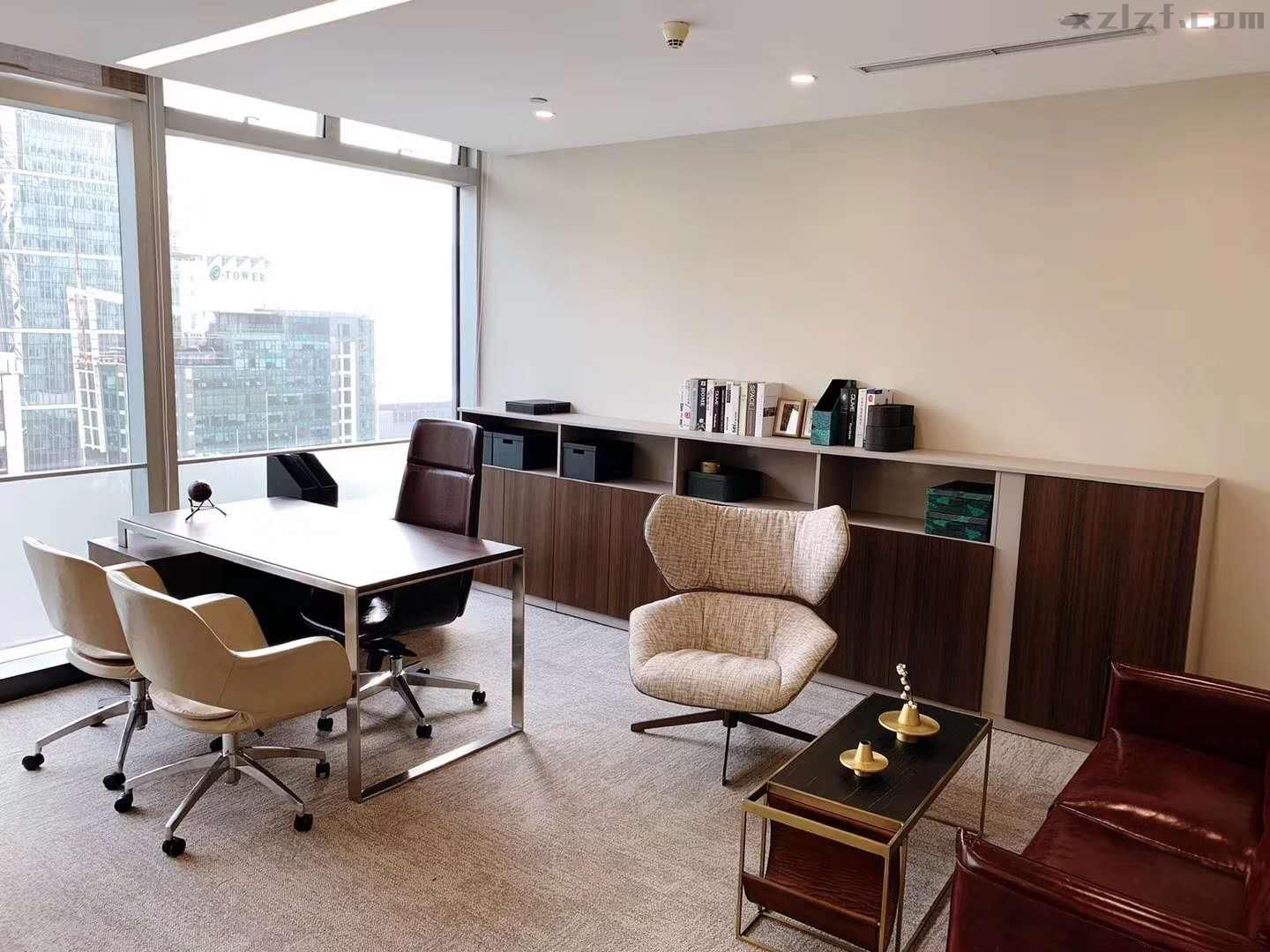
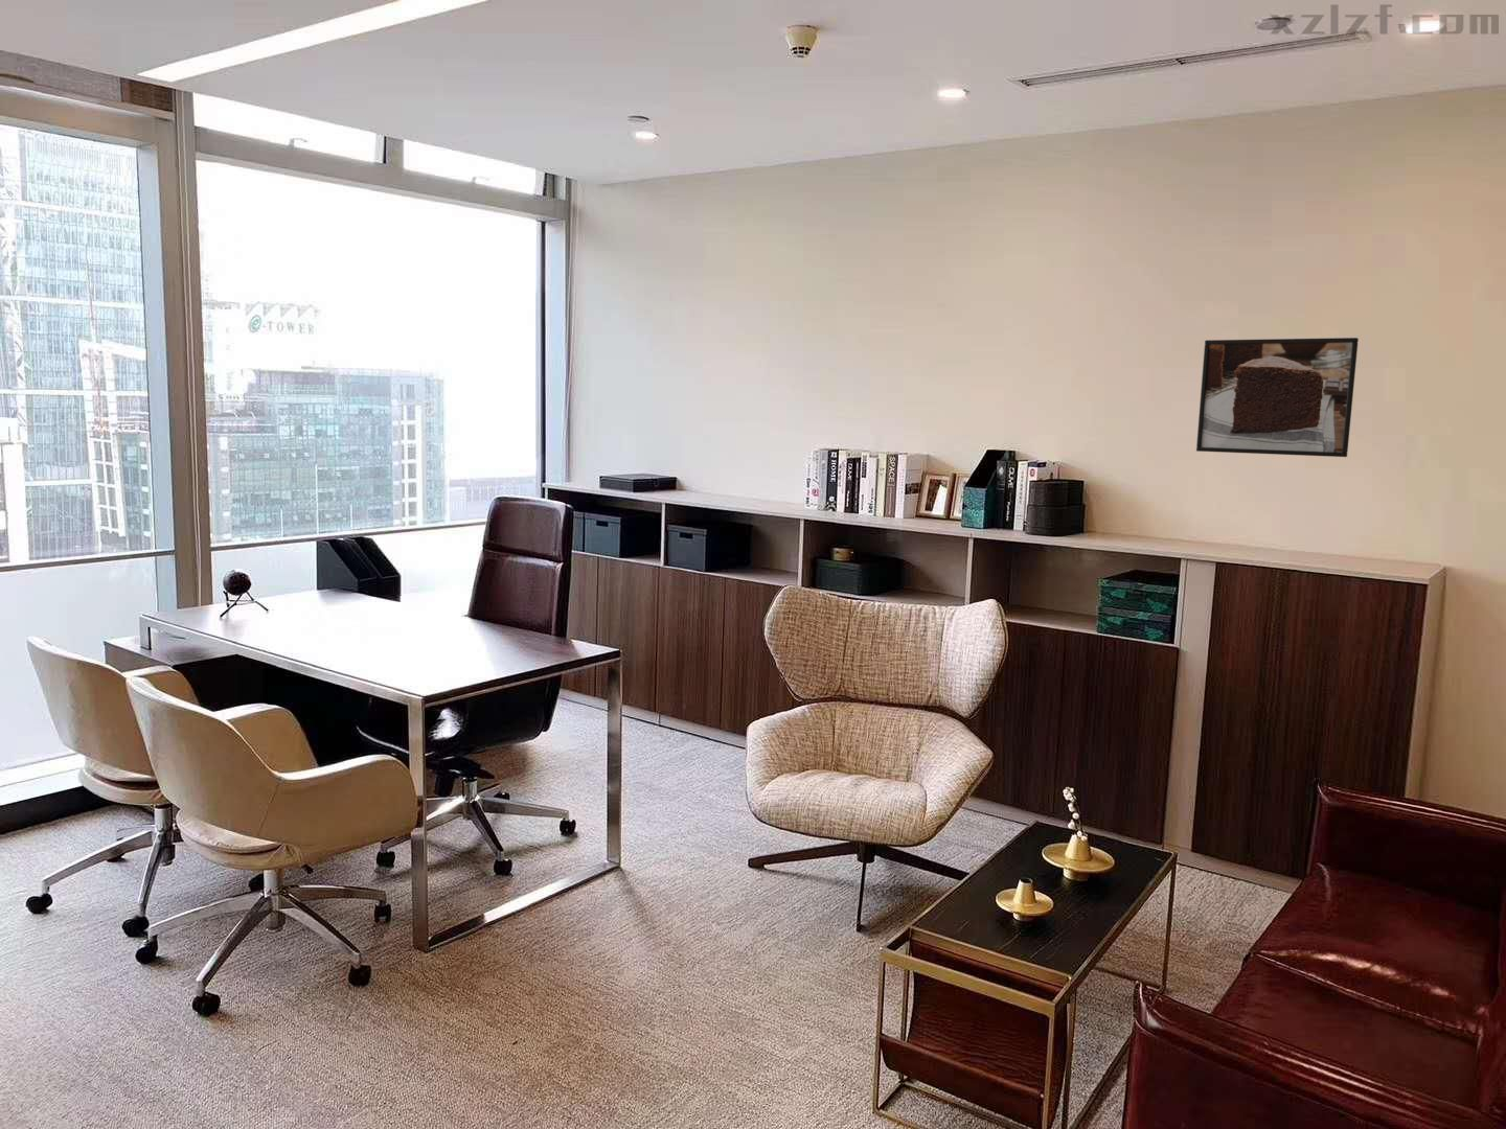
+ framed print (1274, 396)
